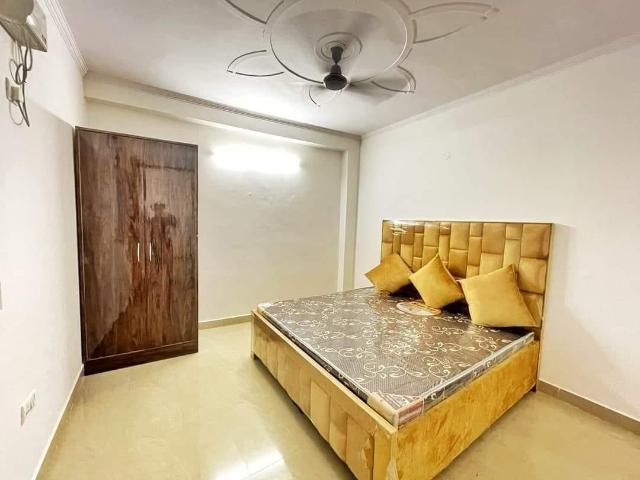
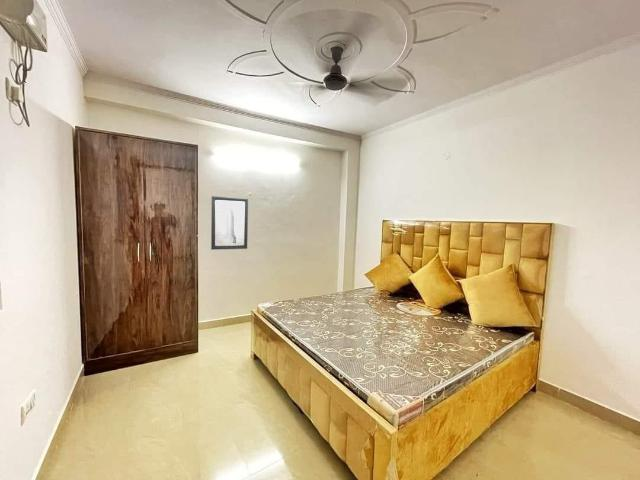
+ wall art (230, 223)
